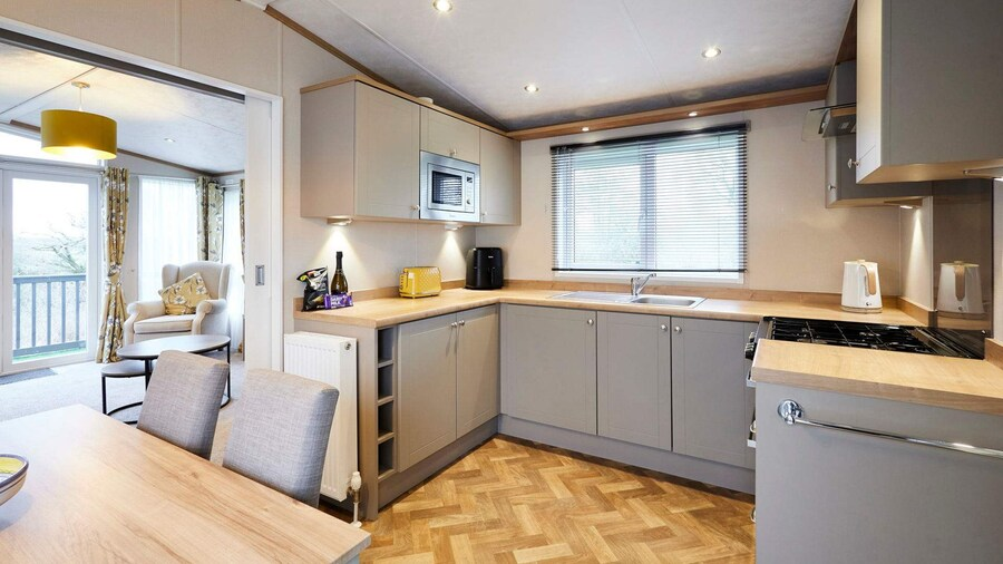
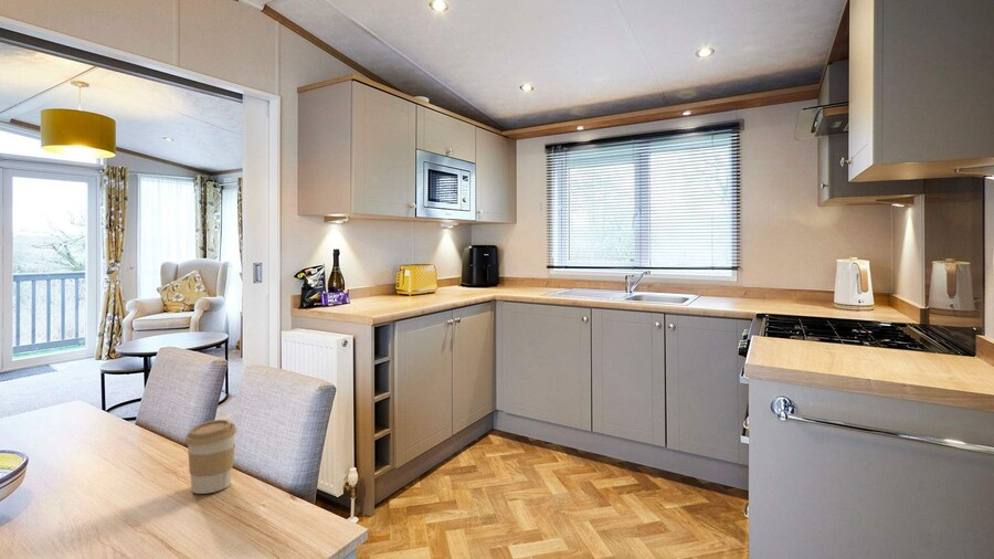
+ coffee cup (211, 455)
